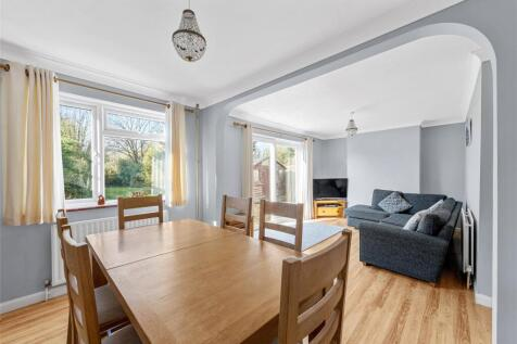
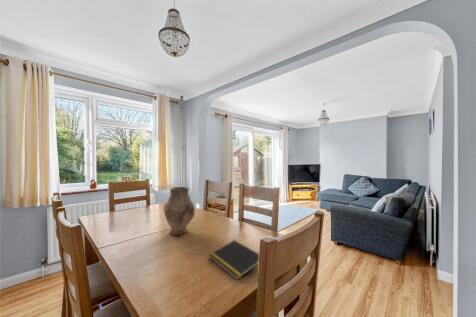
+ notepad (235, 257)
+ vase (179, 209)
